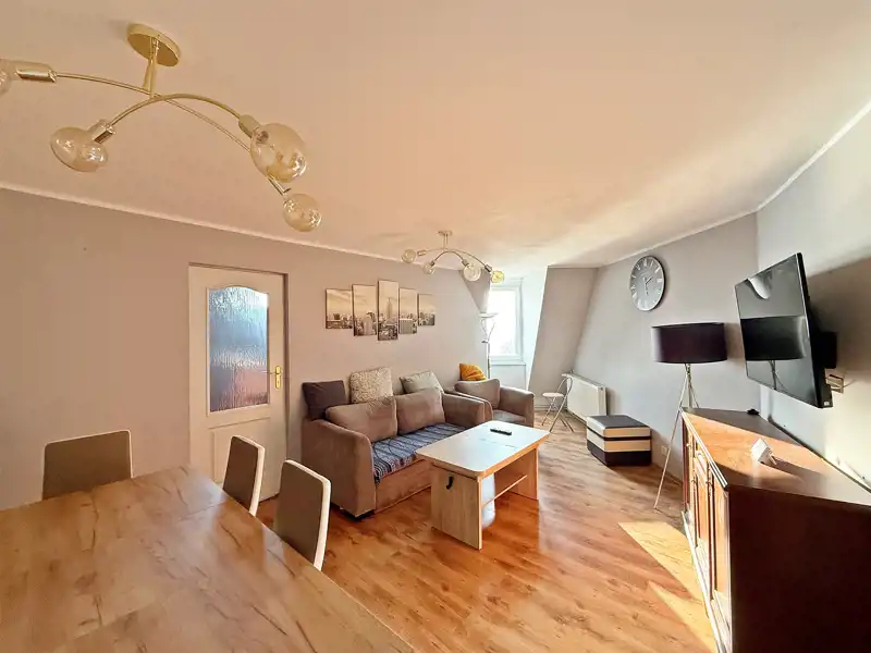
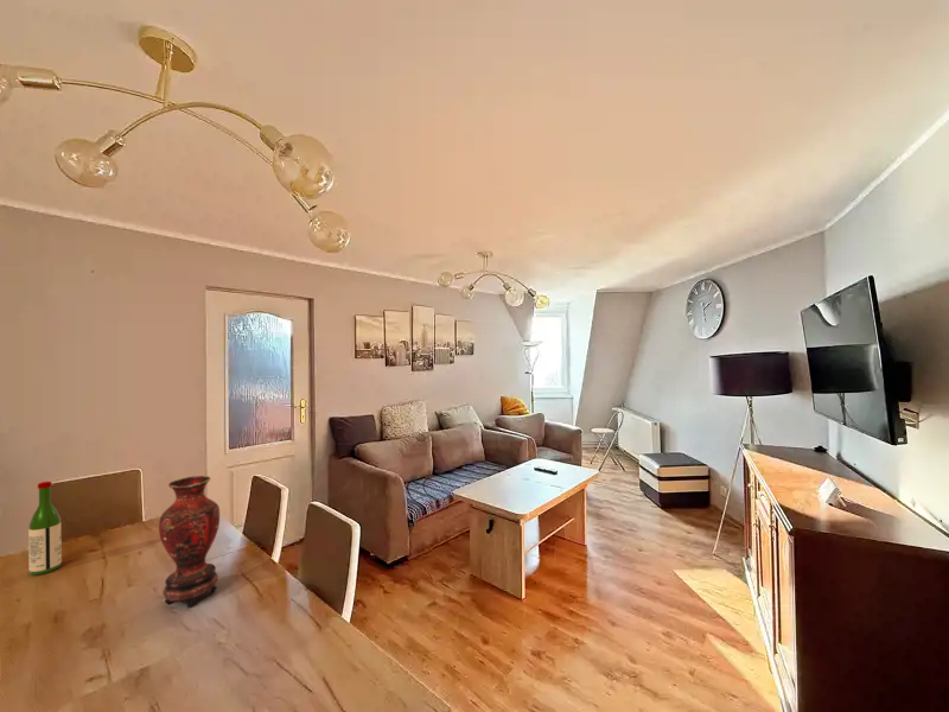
+ wine bottle (45, 526)
+ vase (190, 539)
